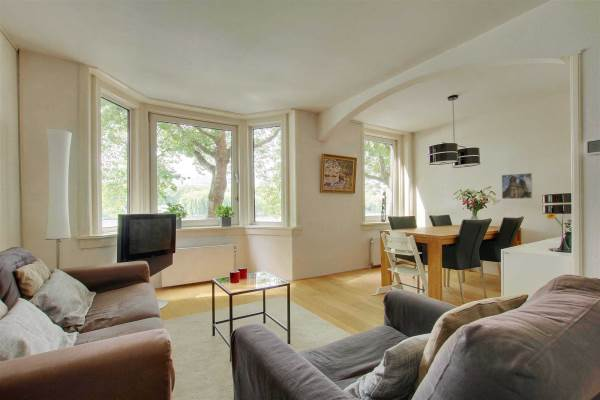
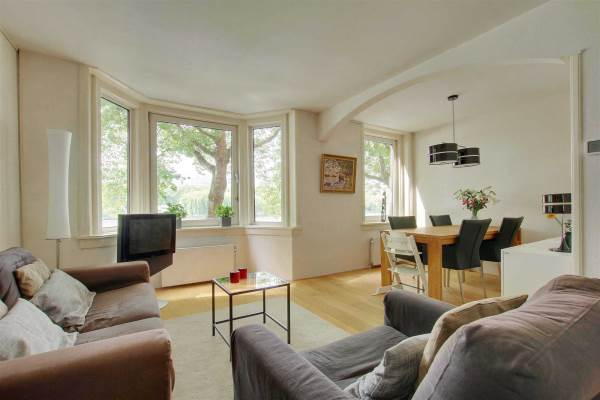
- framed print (516, 186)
